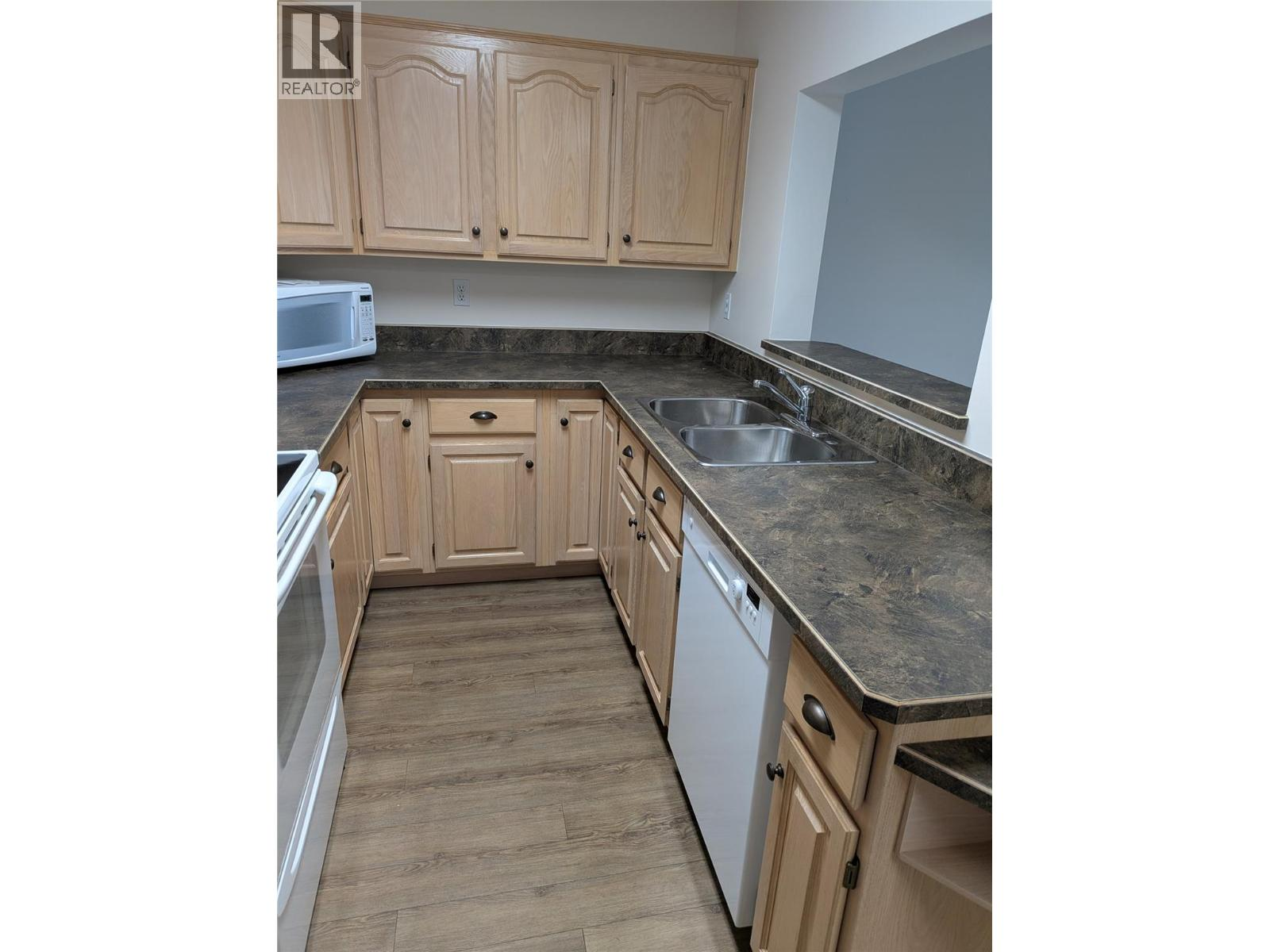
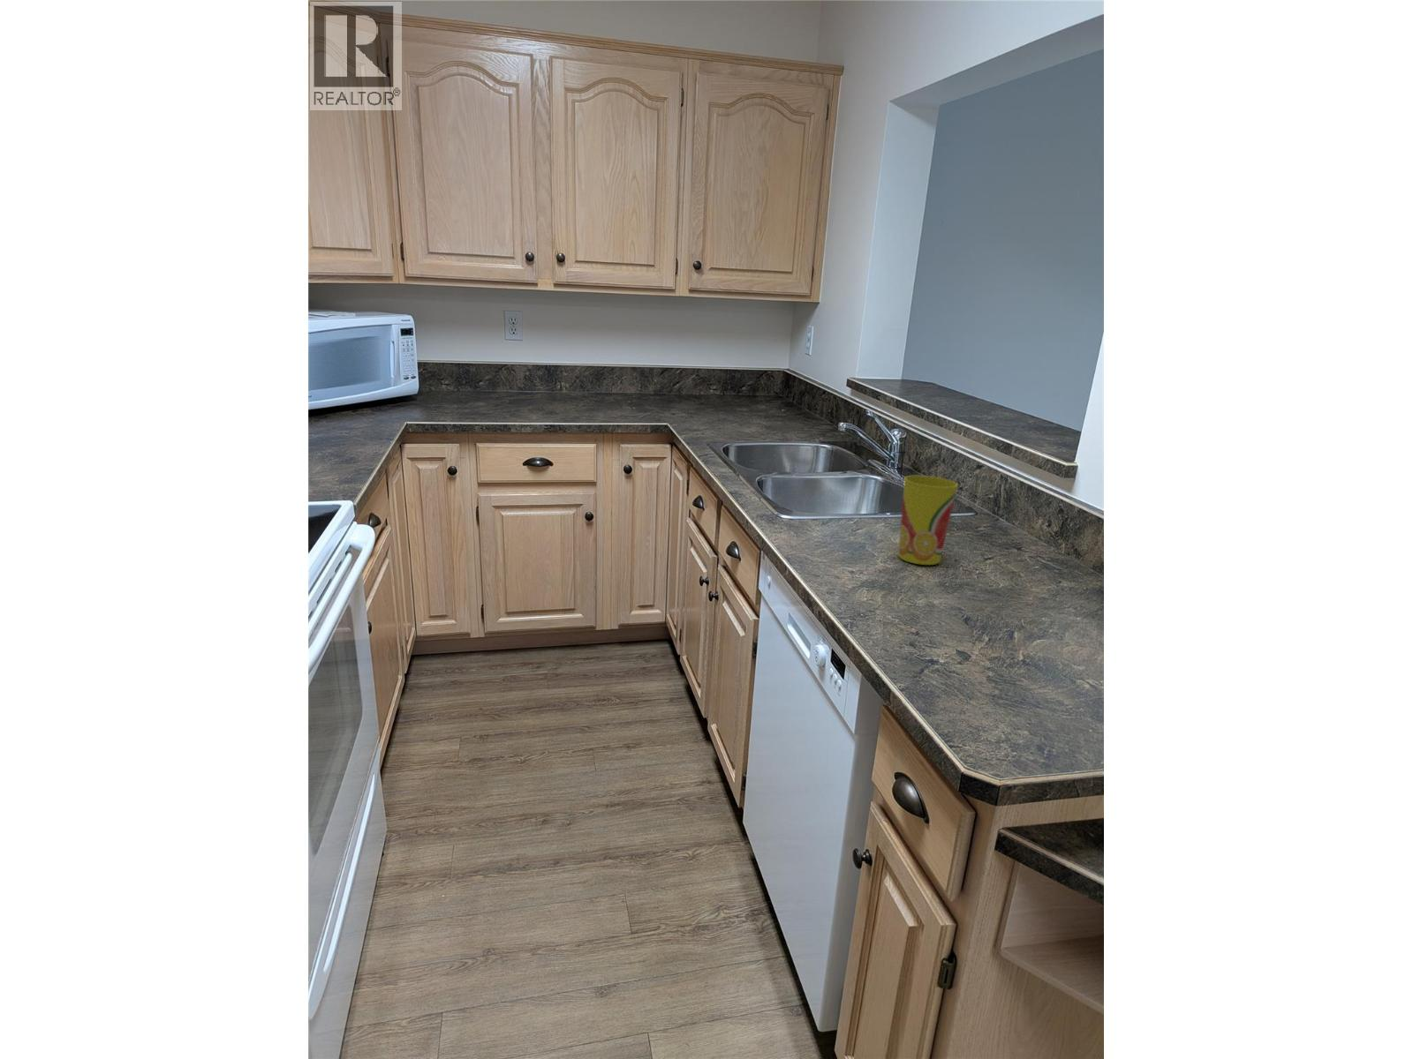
+ cup (925, 519)
